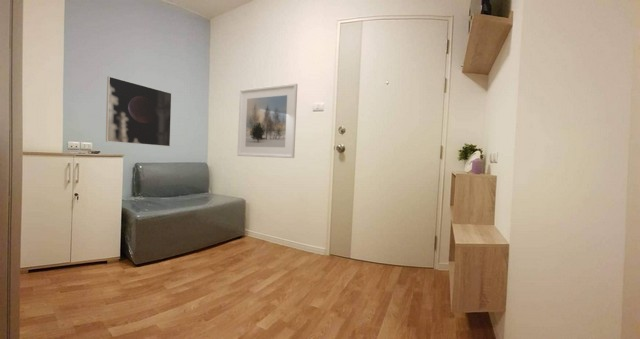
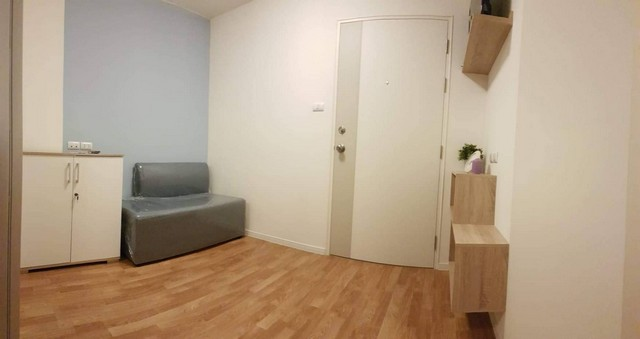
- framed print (265, 122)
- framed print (141, 115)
